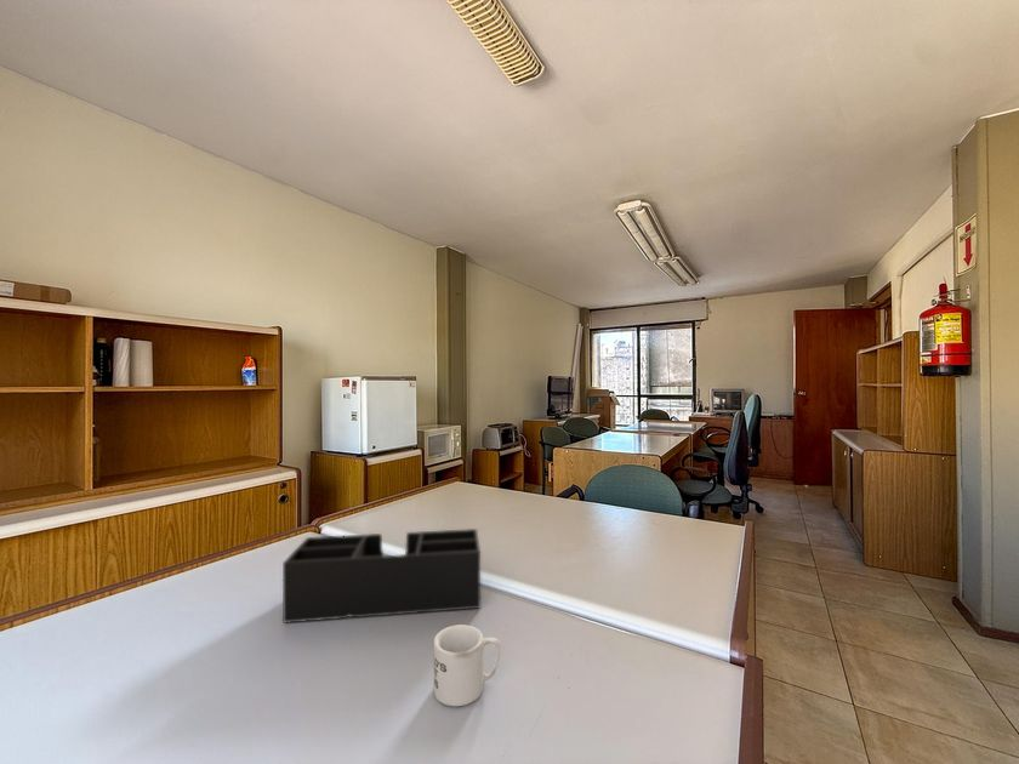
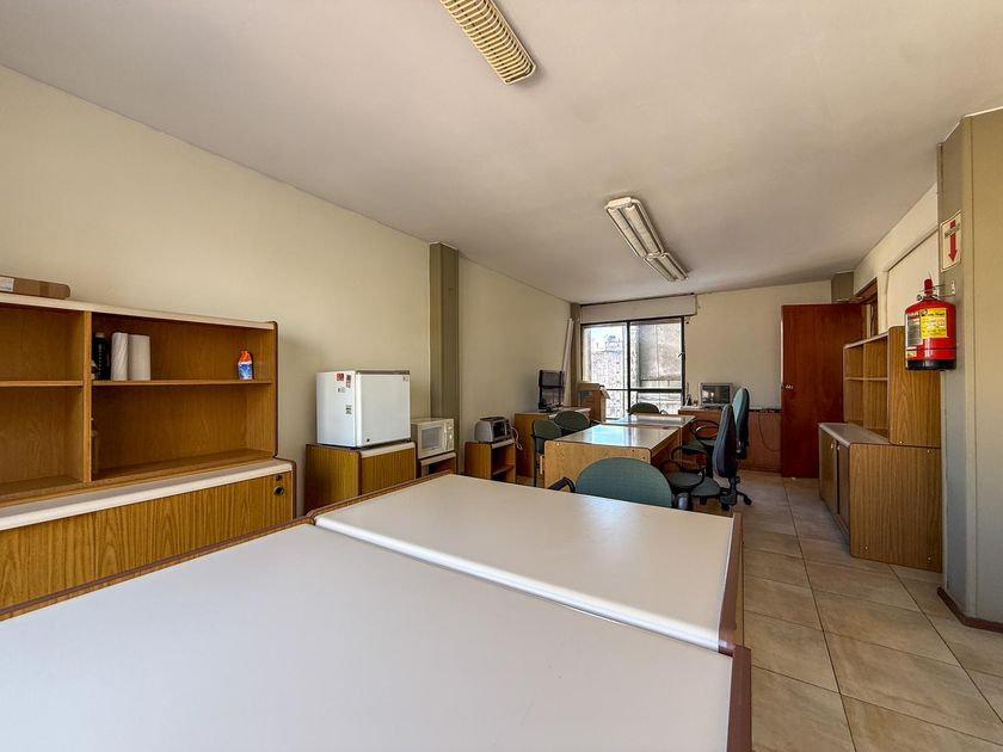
- desk organizer (389, 570)
- mug (467, 661)
